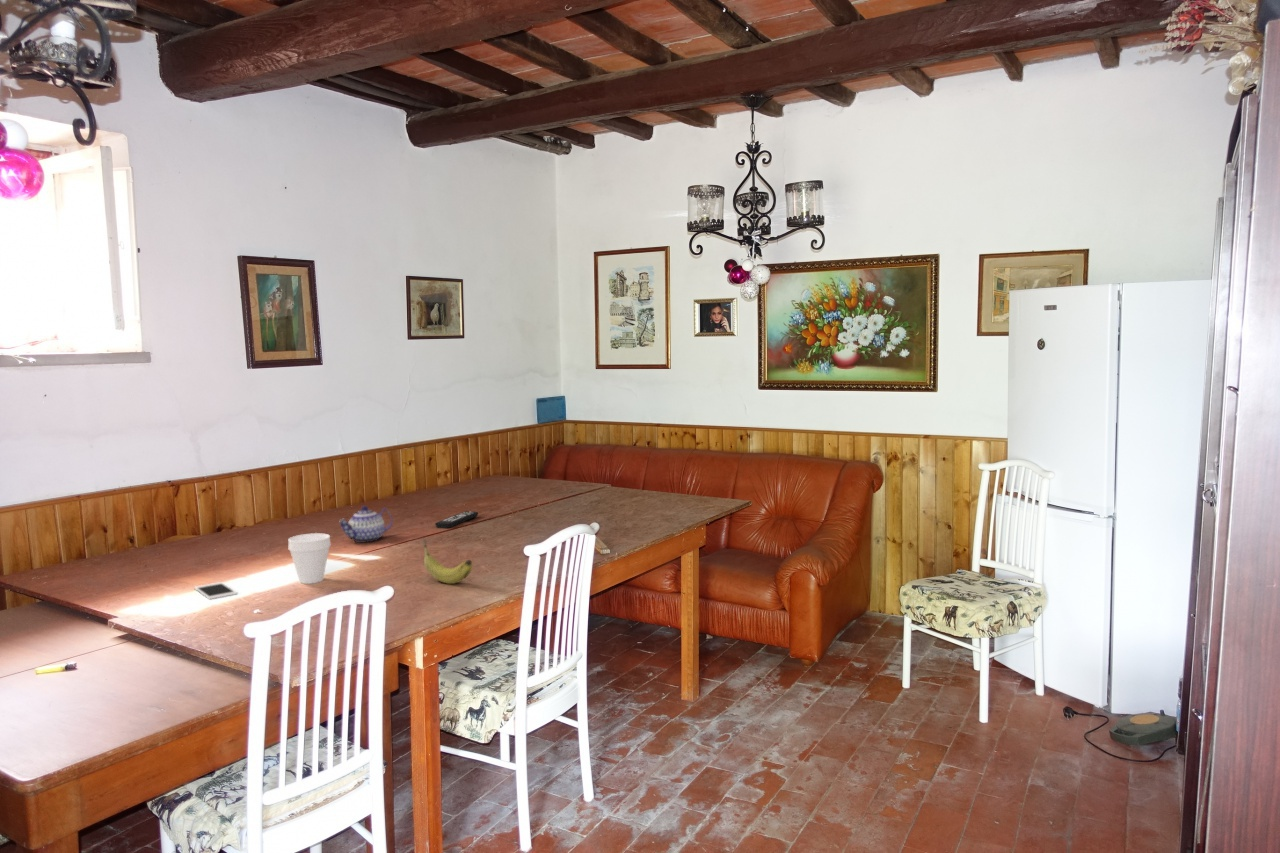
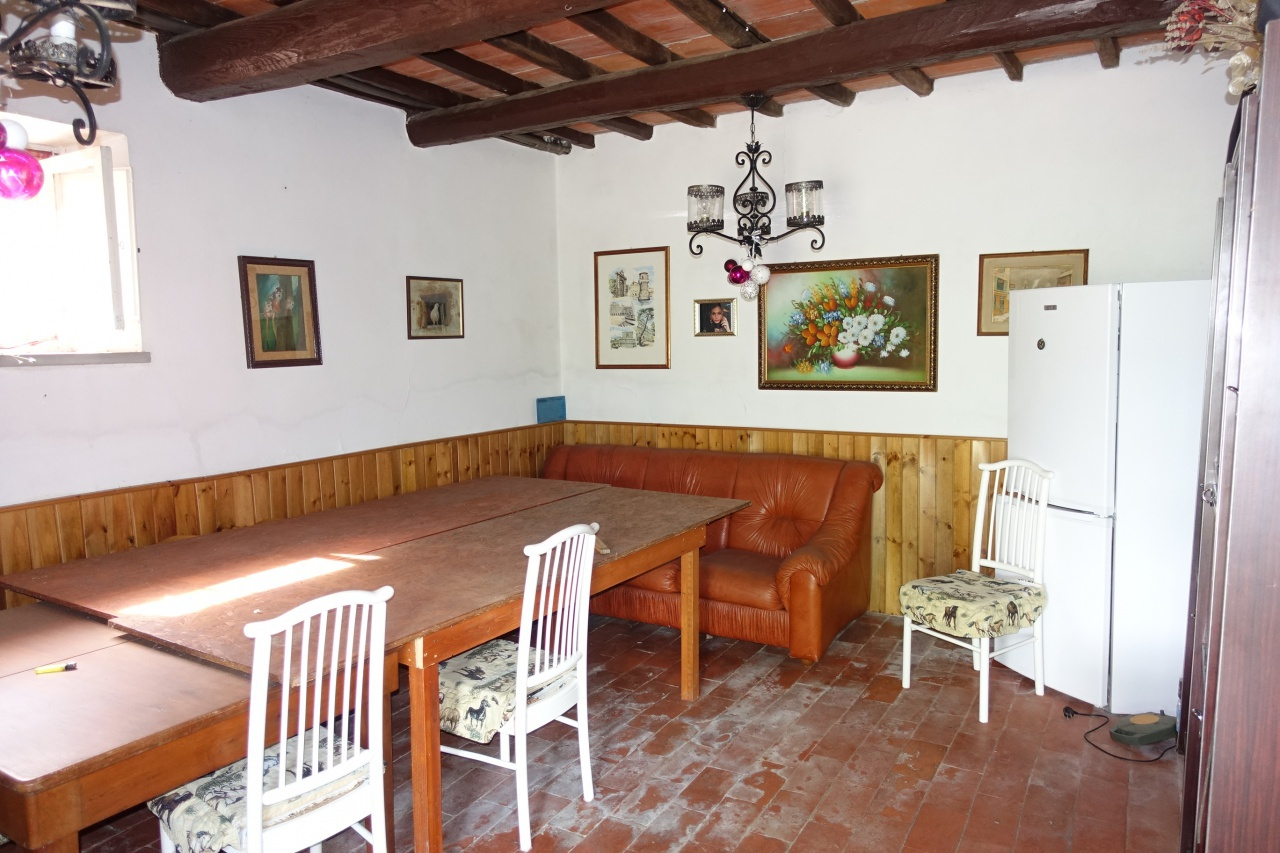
- cell phone (215, 590)
- cup (310, 559)
- fruit (443, 566)
- remote control (457, 519)
- teapot (366, 523)
